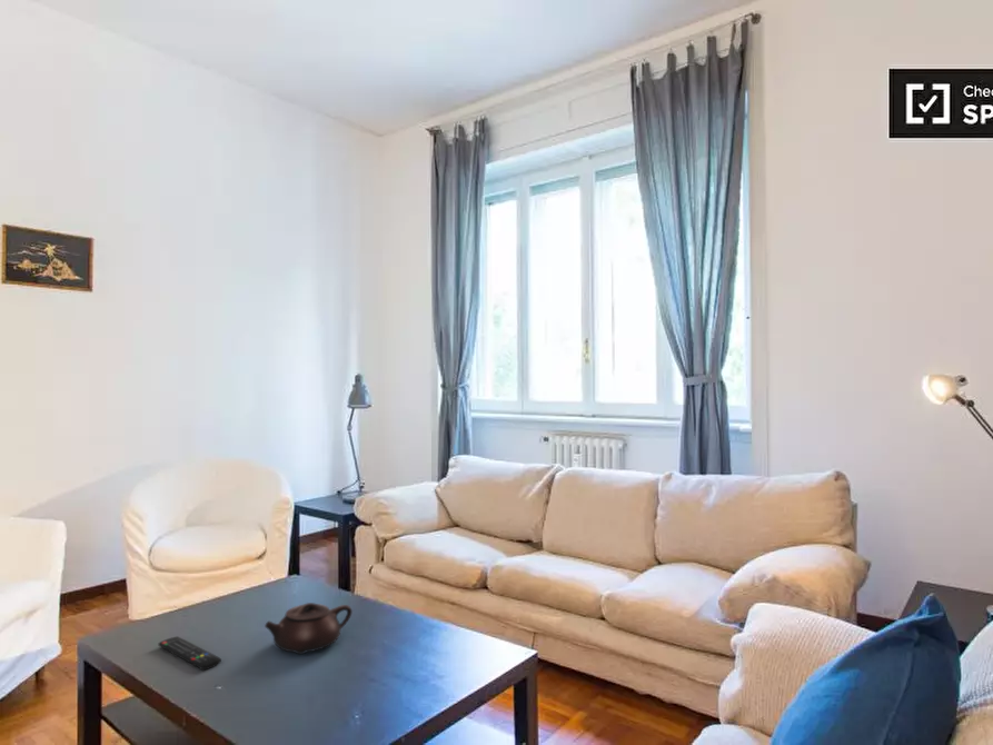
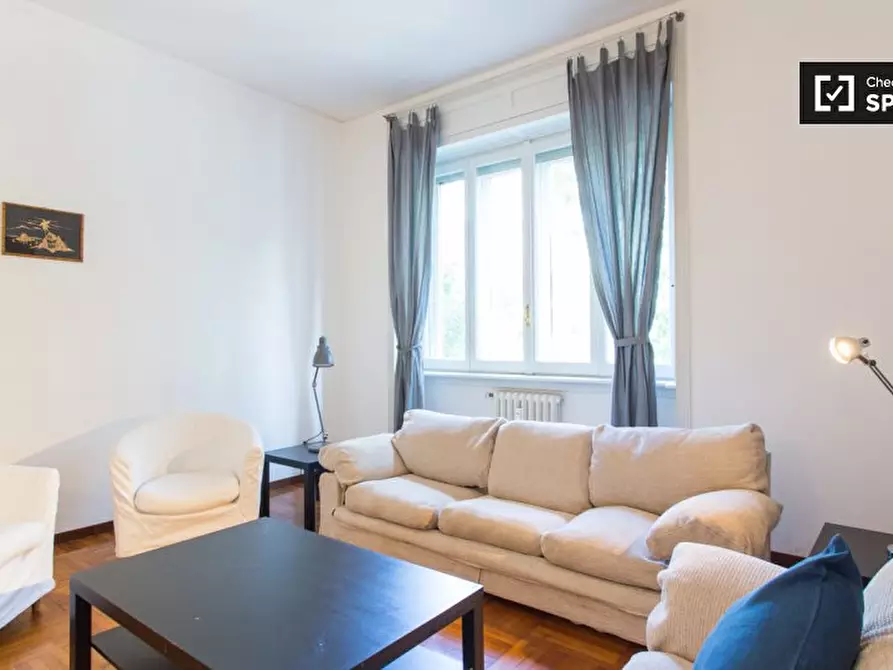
- teapot (309, 623)
- remote control (188, 653)
